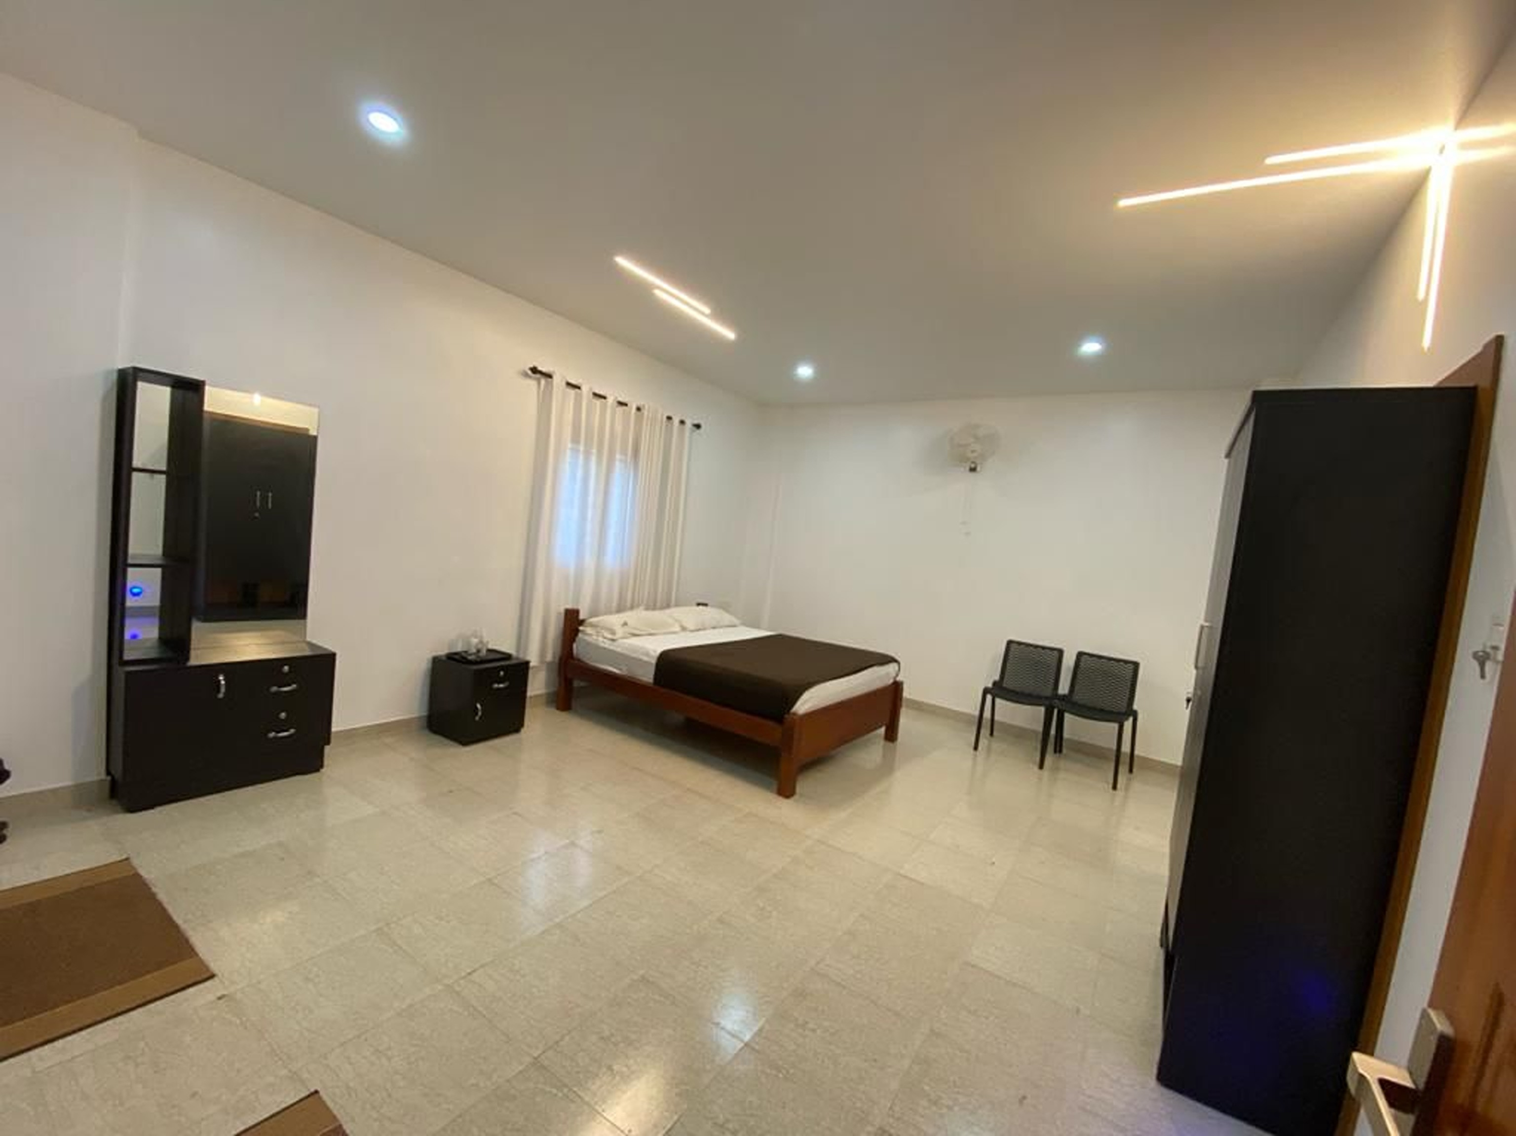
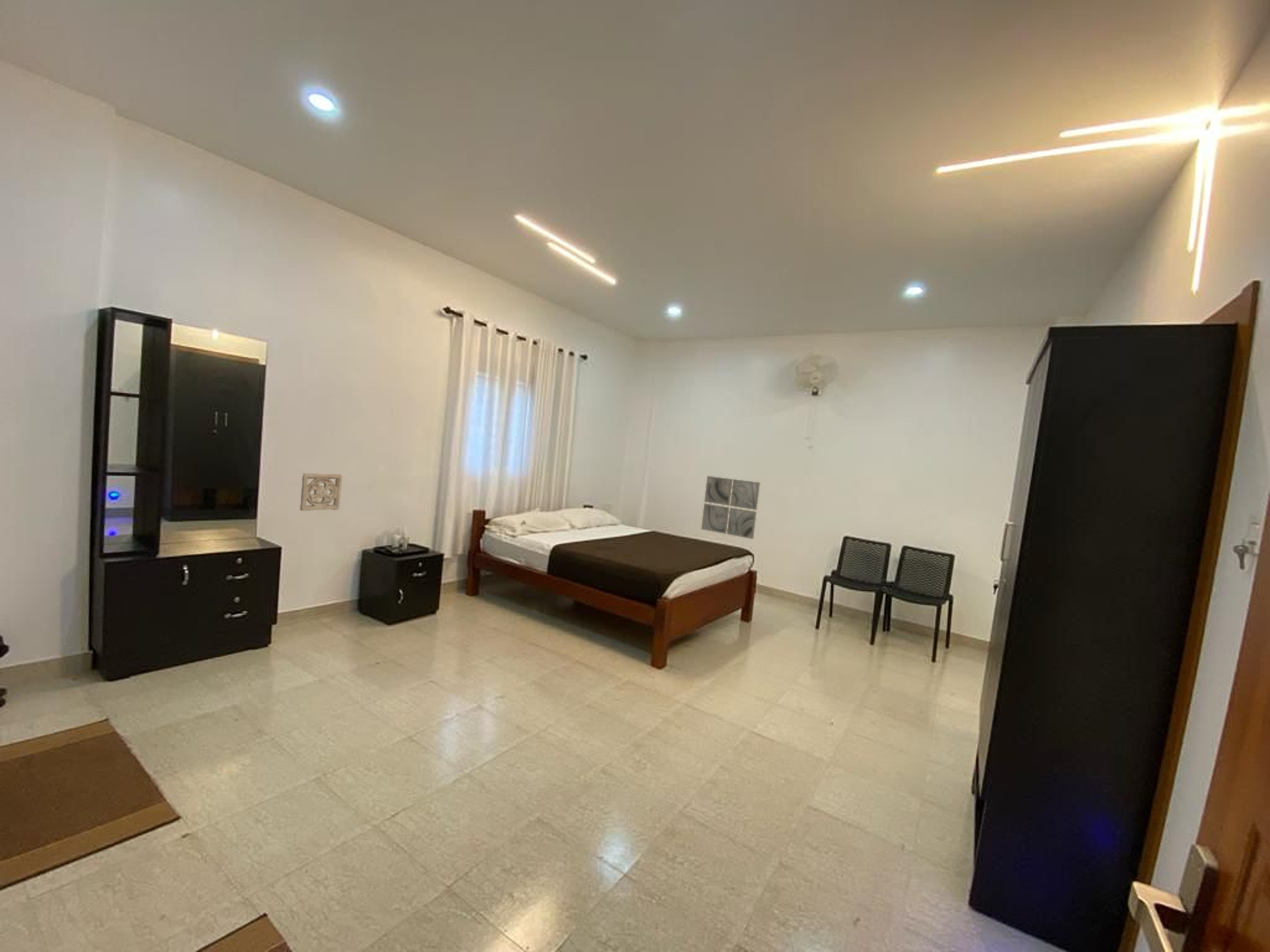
+ wall ornament (321, 492)
+ wall art (729, 507)
